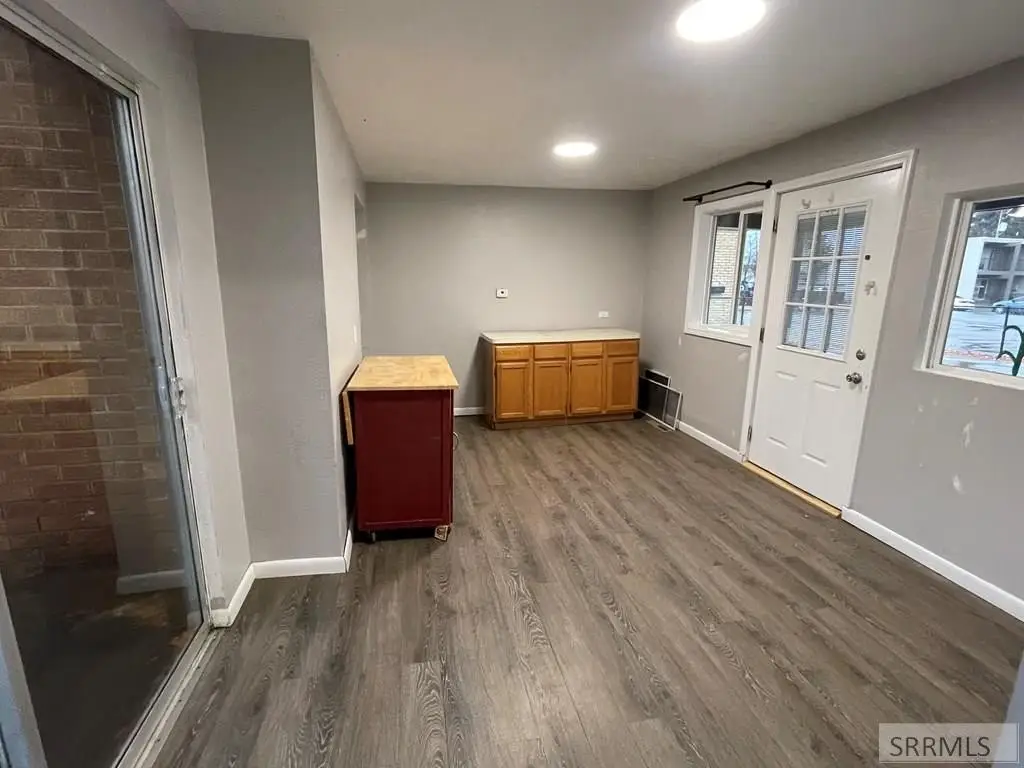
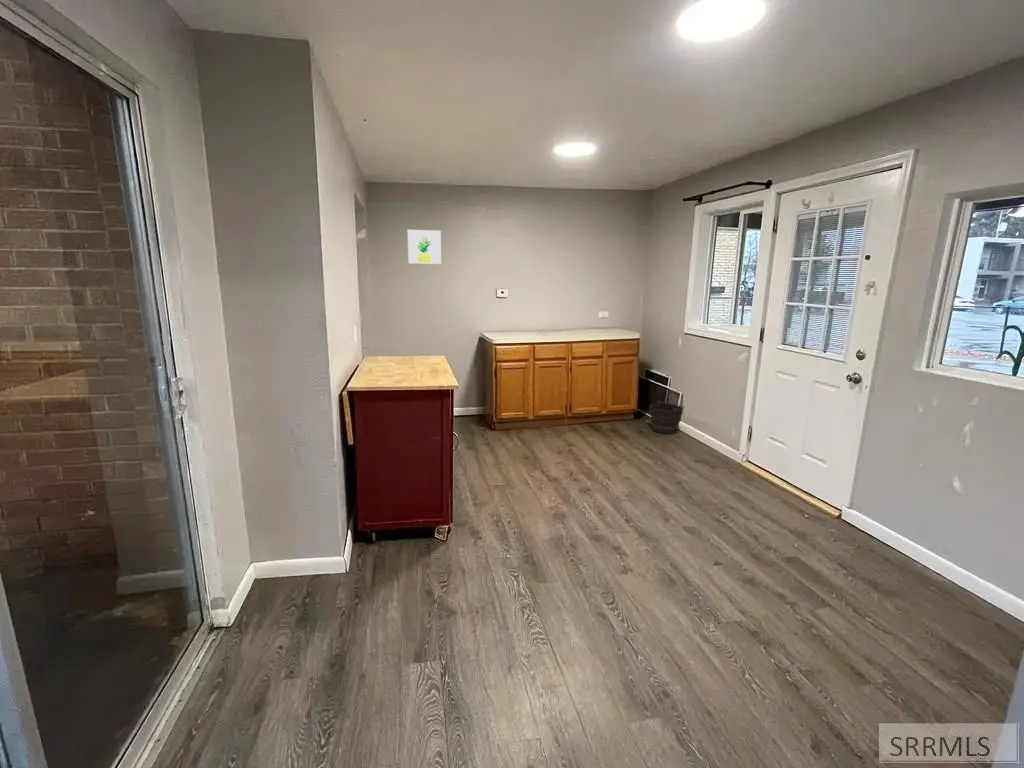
+ bucket (665, 417)
+ wall art (424, 247)
